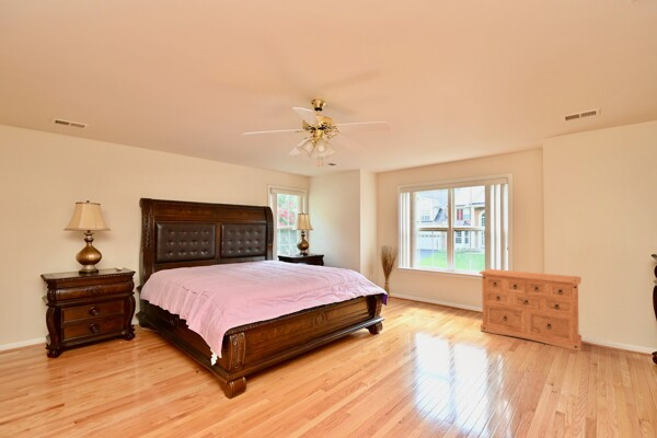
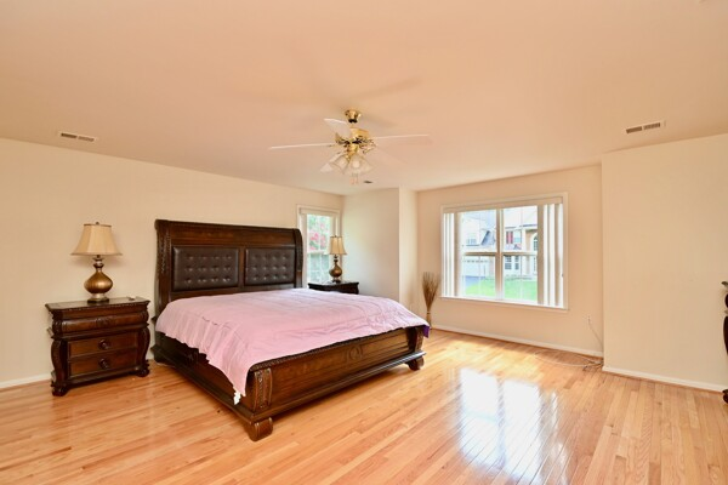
- dresser (528, 304)
